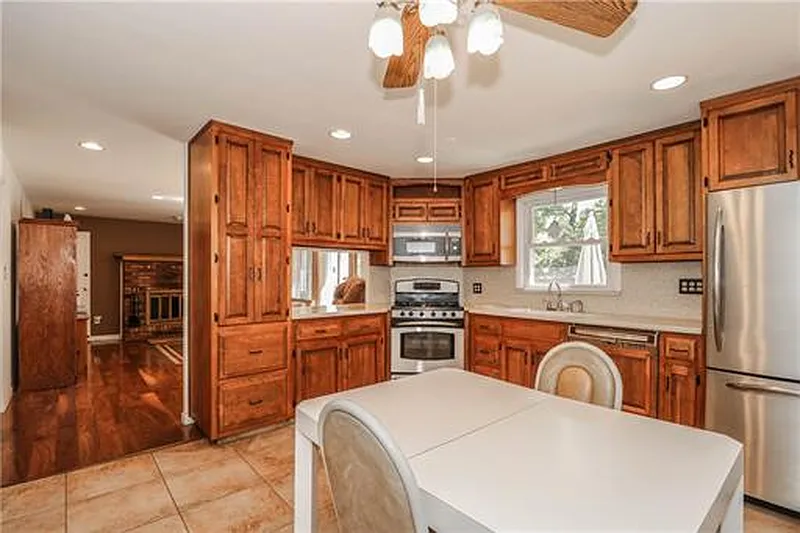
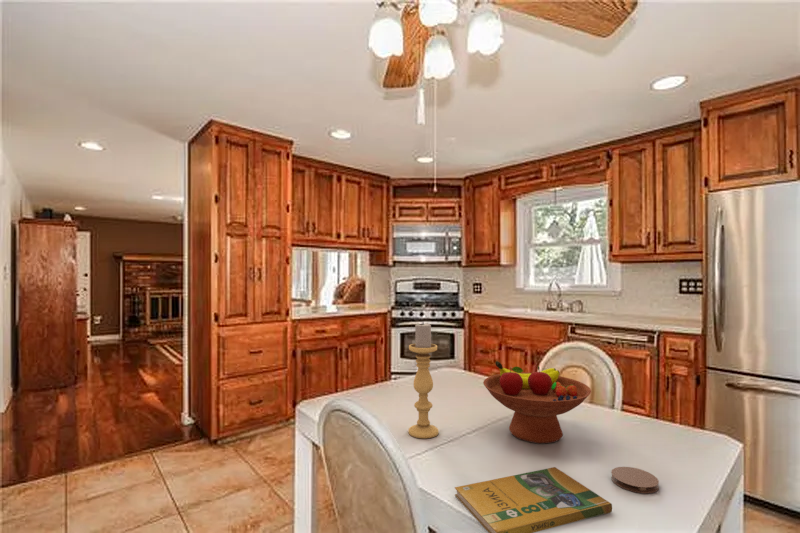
+ coaster (634, 479)
+ booklet (530, 499)
+ candle holder (423, 377)
+ fruit bowl (535, 400)
